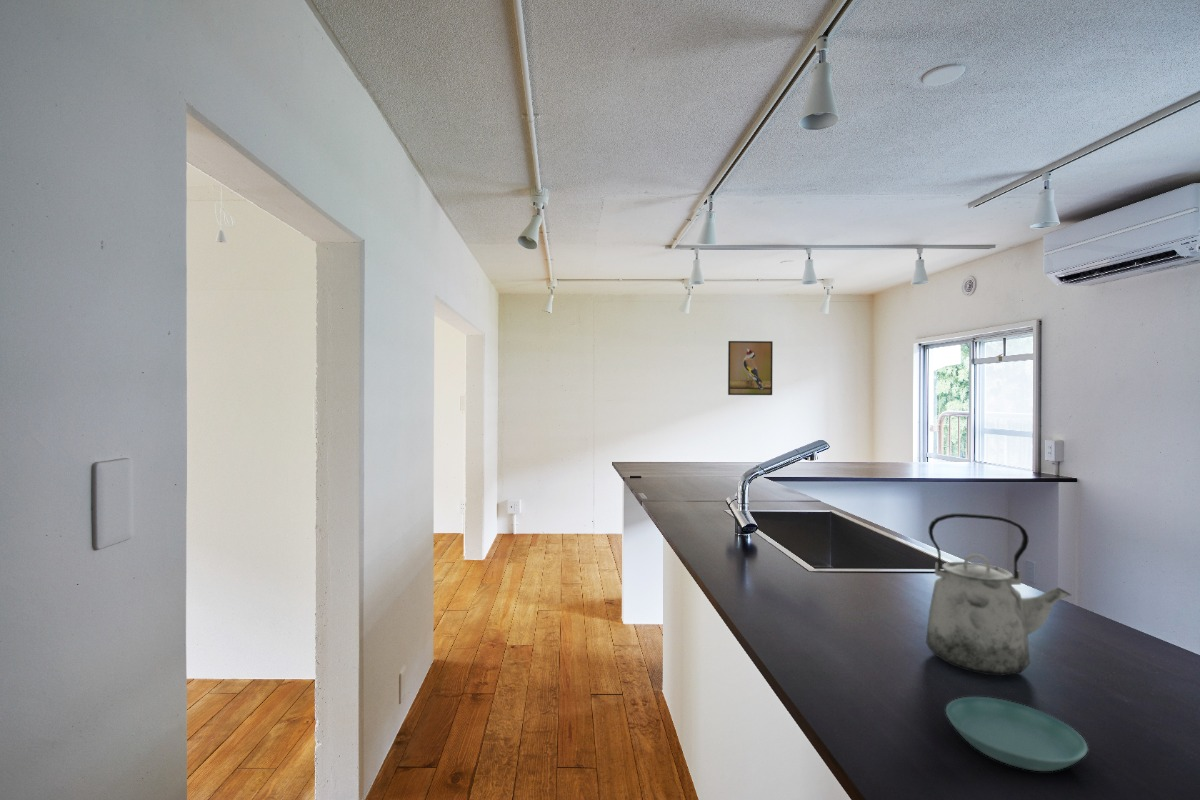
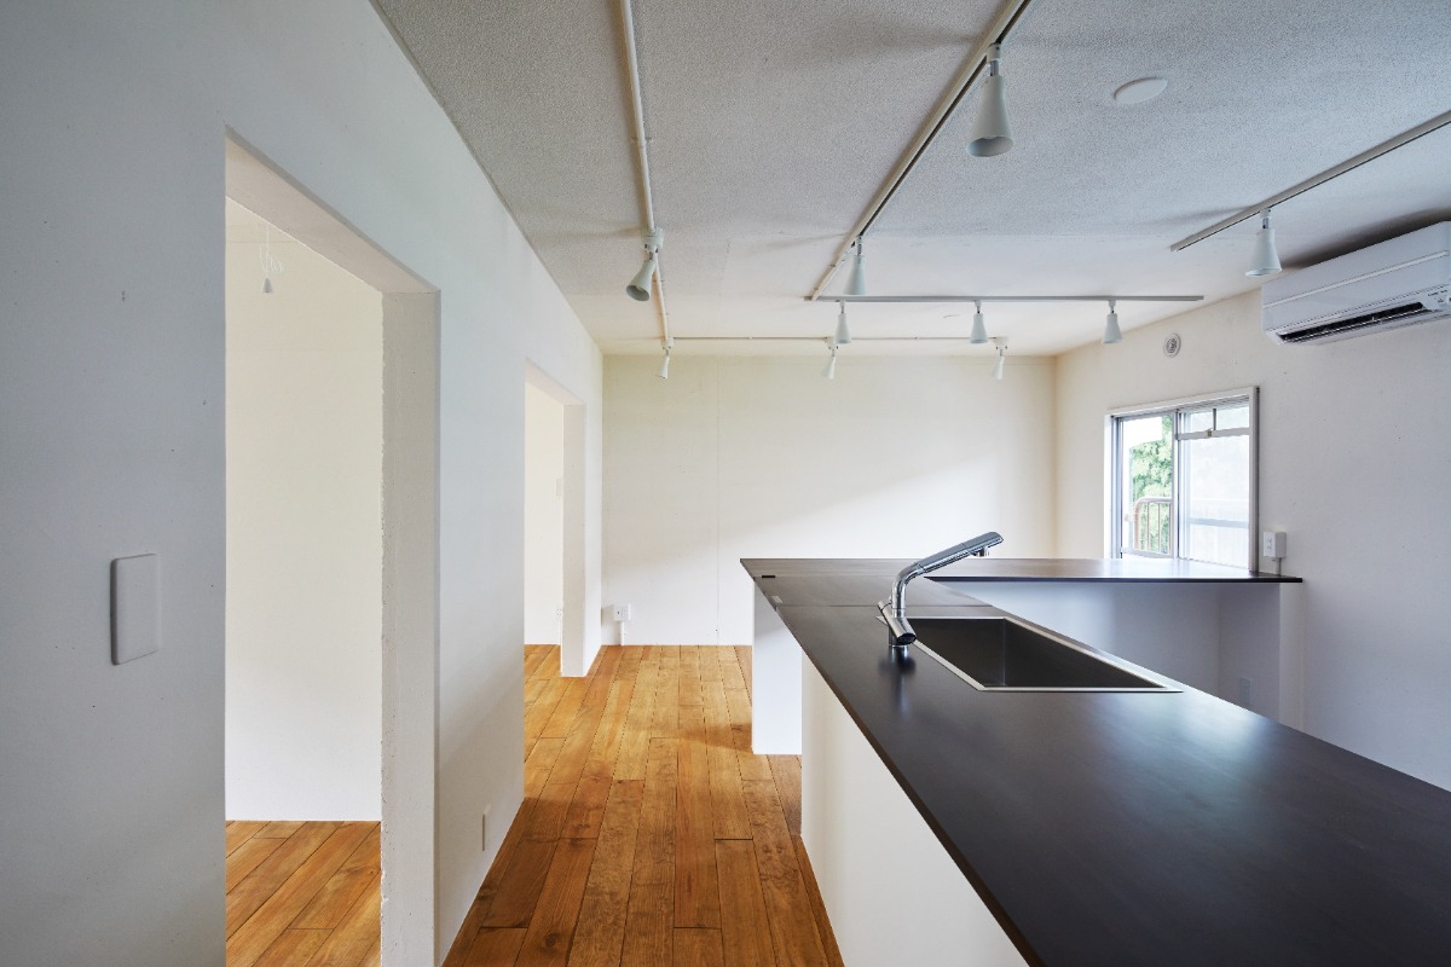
- kettle (996, 590)
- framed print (750, 368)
- saucer (1012, 735)
